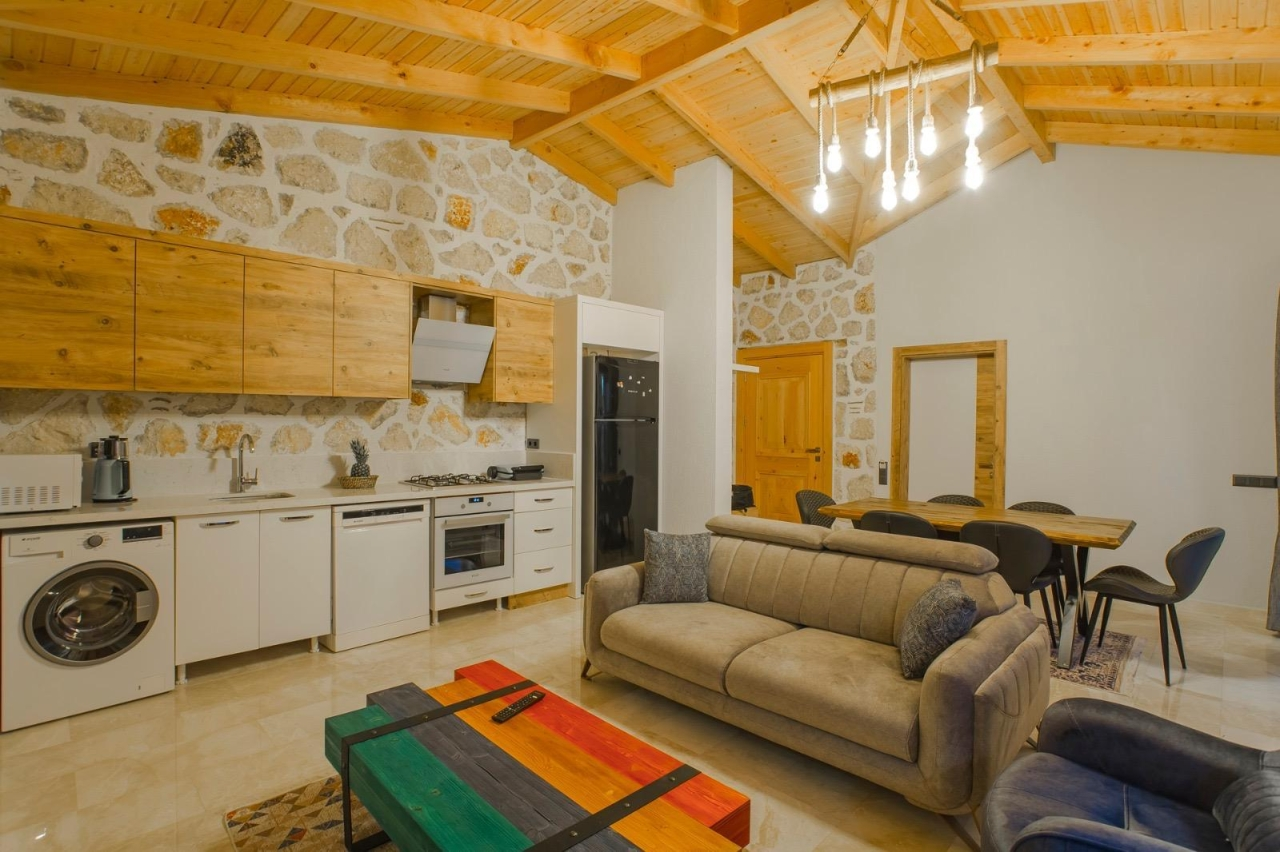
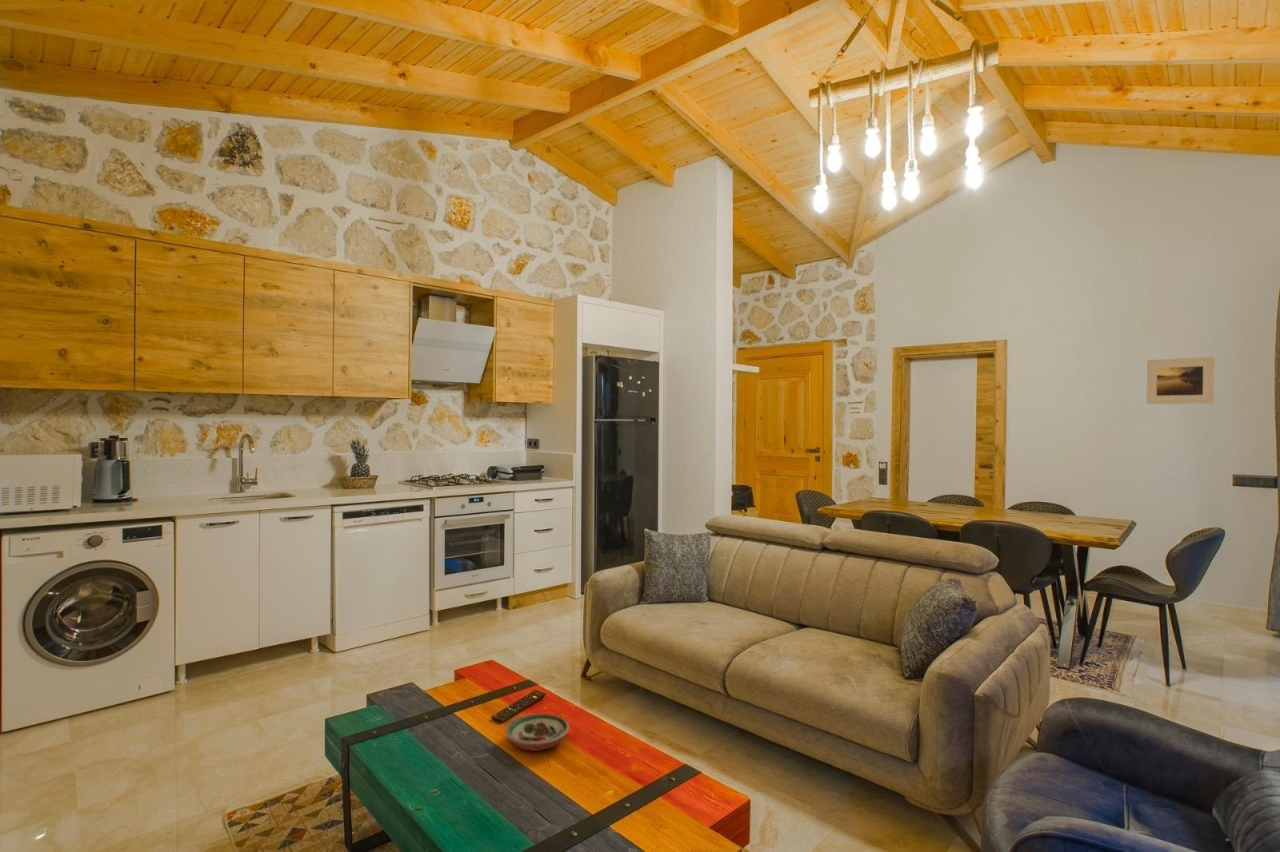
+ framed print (1179, 381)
+ decorative bowl (537, 735)
